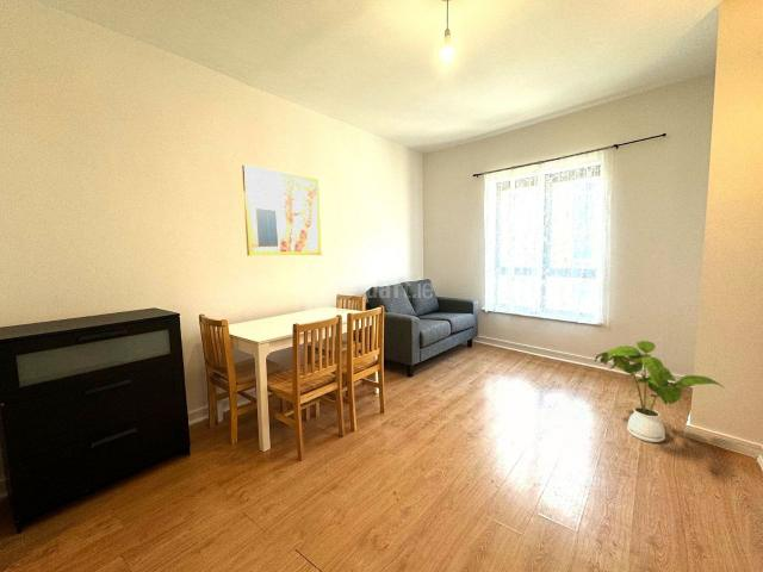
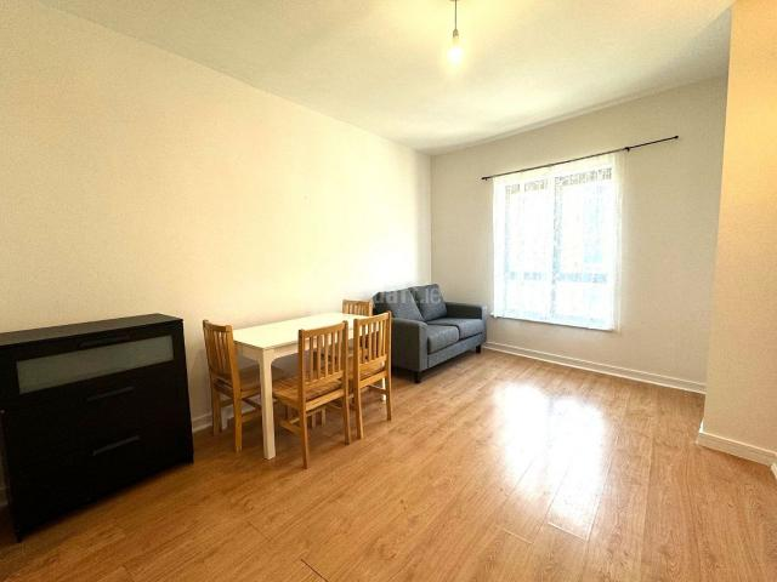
- wall art (285, 214)
- house plant (651, 394)
